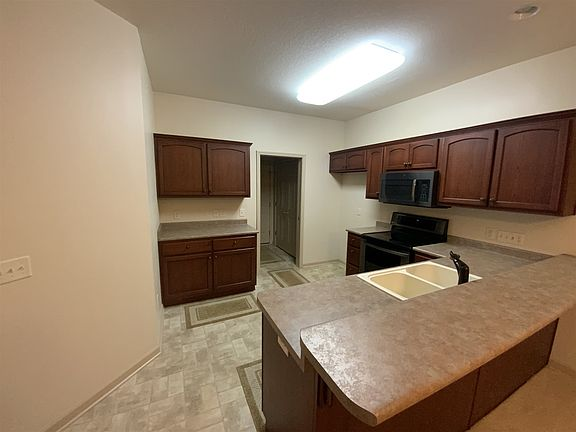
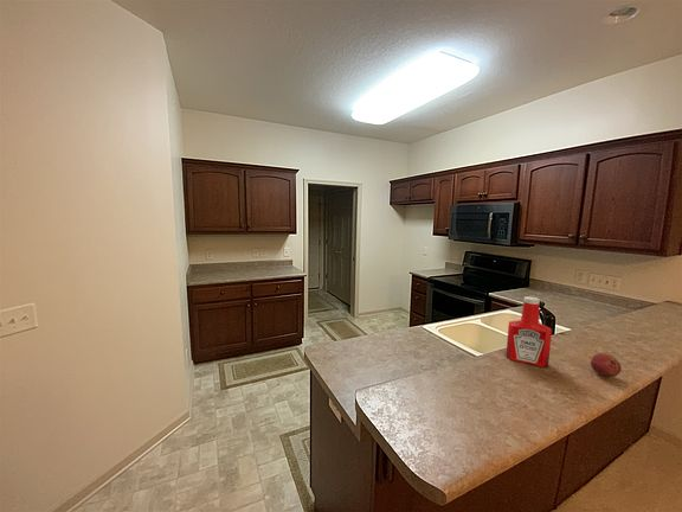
+ fruit (604, 364)
+ soap bottle (528, 329)
